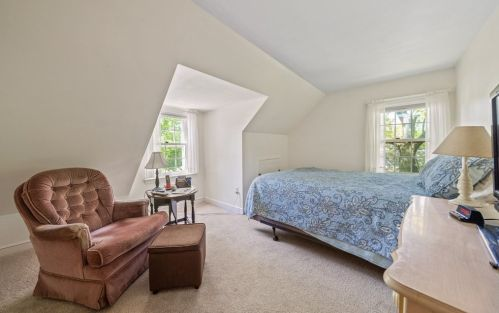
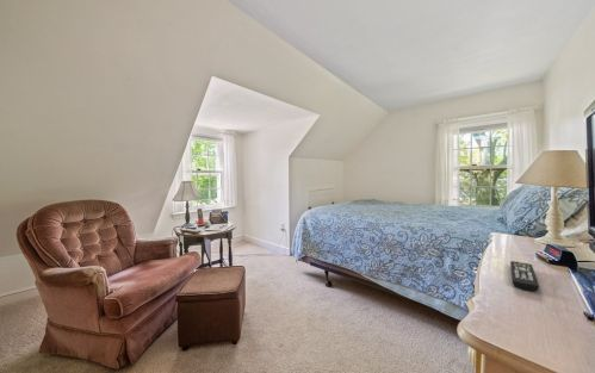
+ remote control (522, 274)
